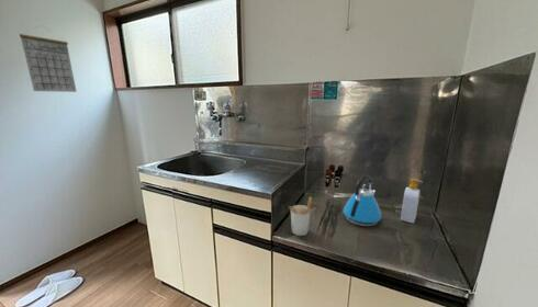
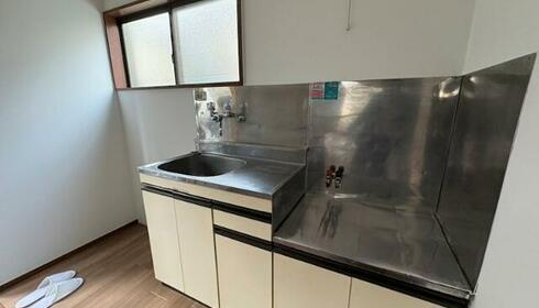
- soap bottle (412, 200)
- kettle (362, 197)
- calendar (49, 59)
- utensil holder (302, 217)
